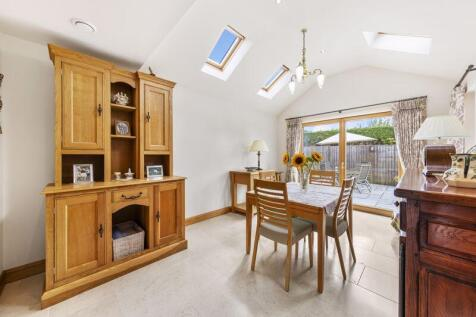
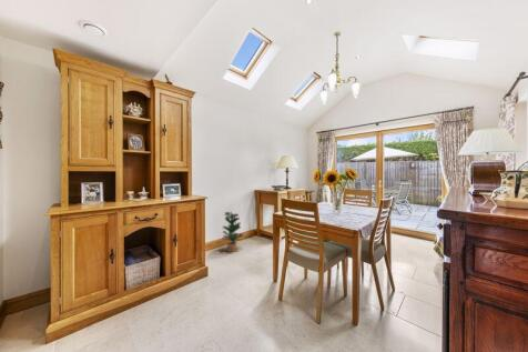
+ potted plant (230, 230)
